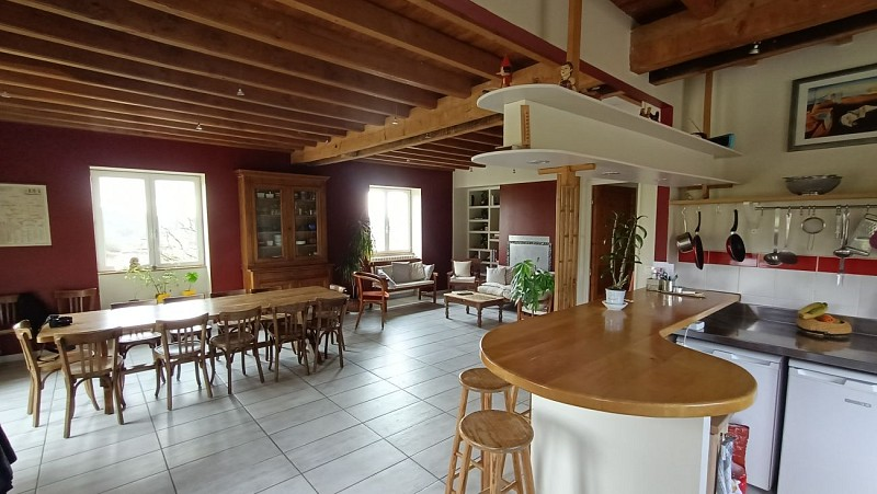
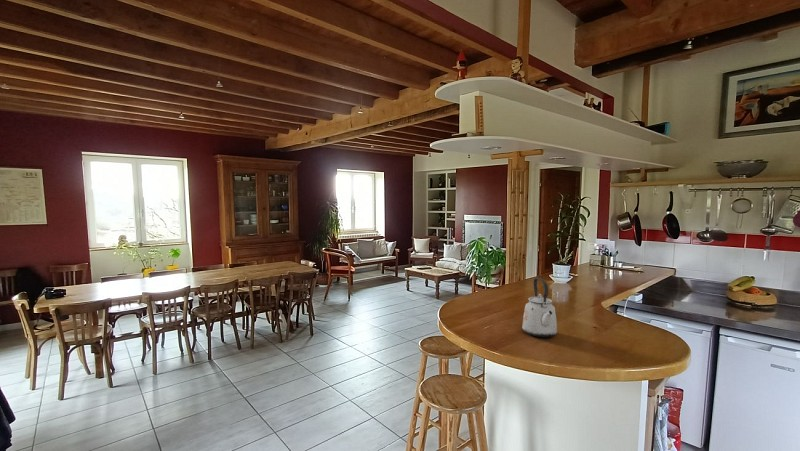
+ kettle (542, 308)
